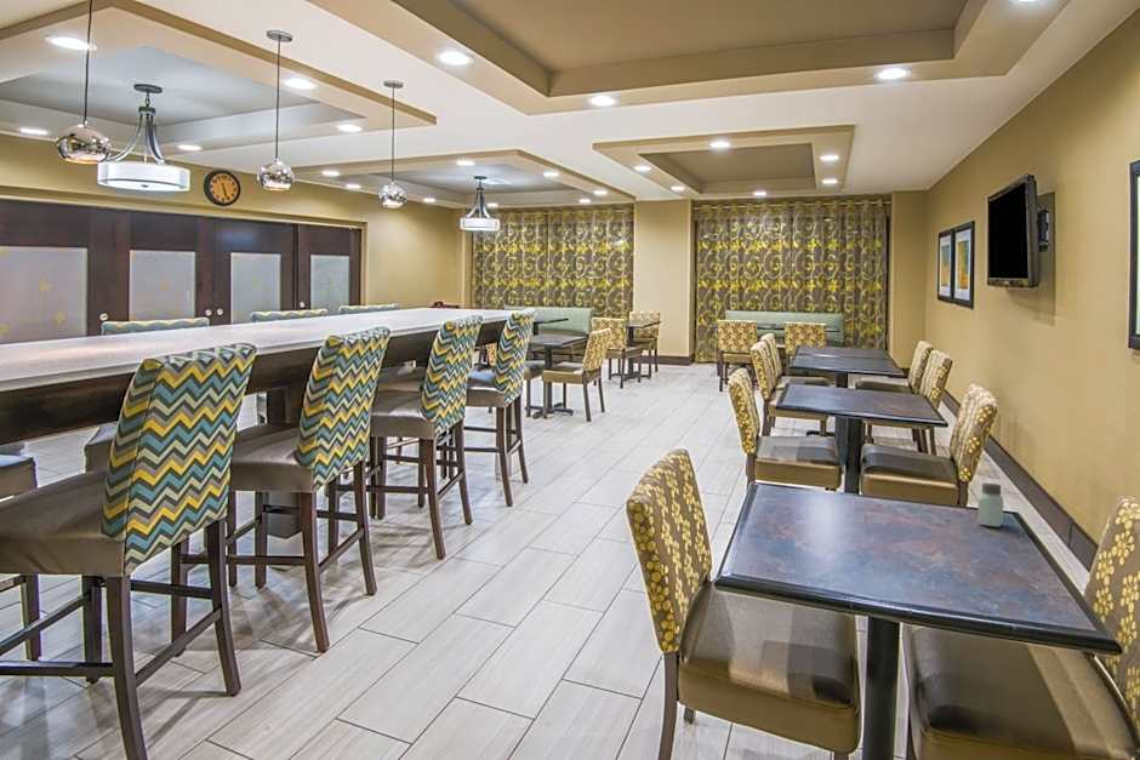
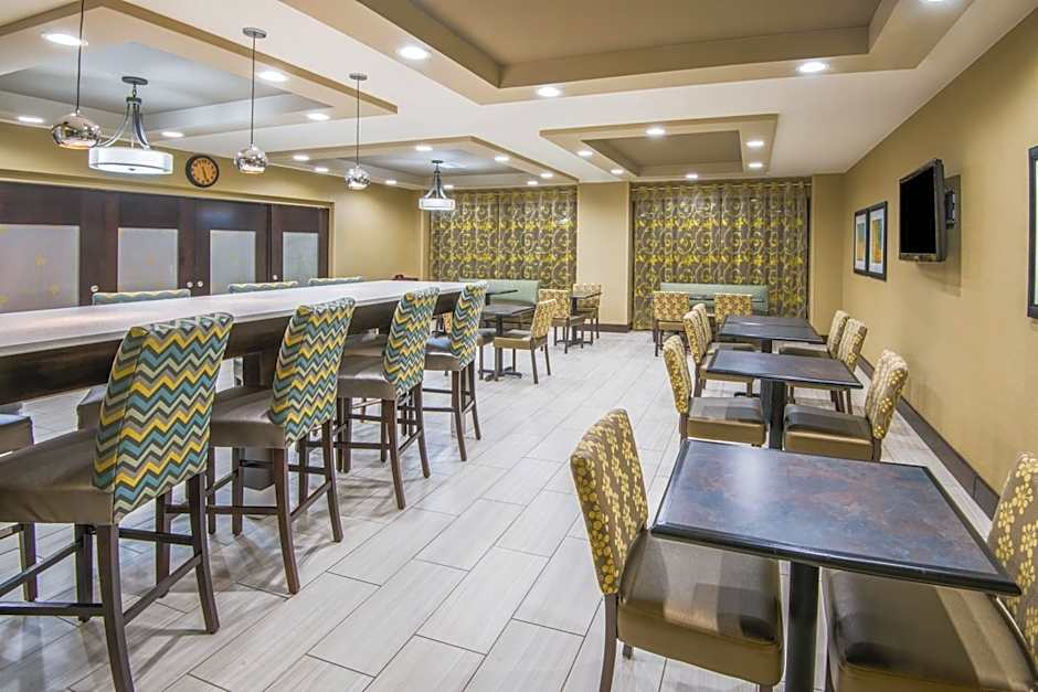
- saltshaker (991, 504)
